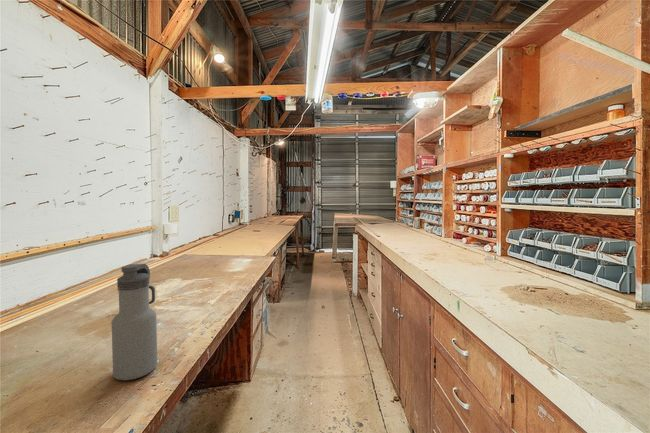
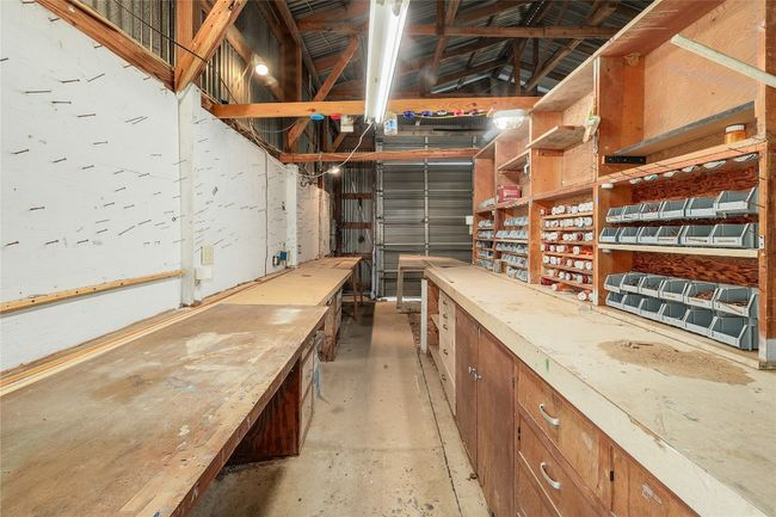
- water bottle (135, 317)
